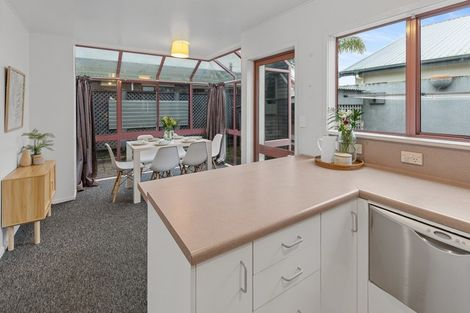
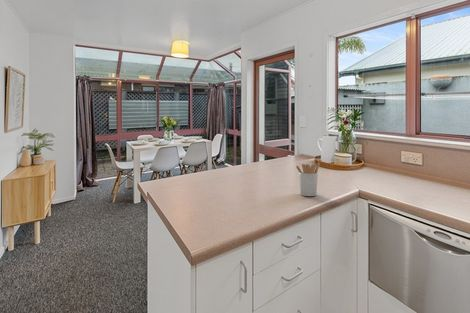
+ utensil holder (308, 178)
